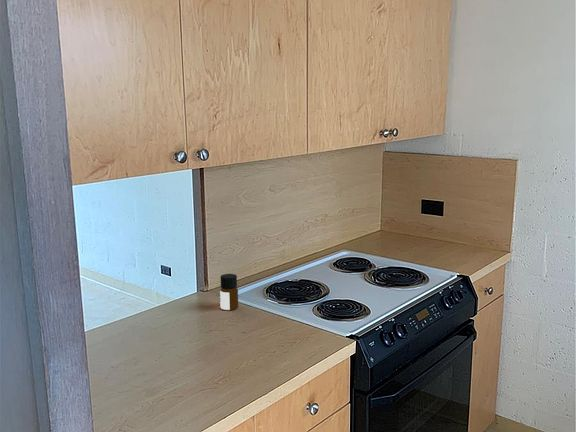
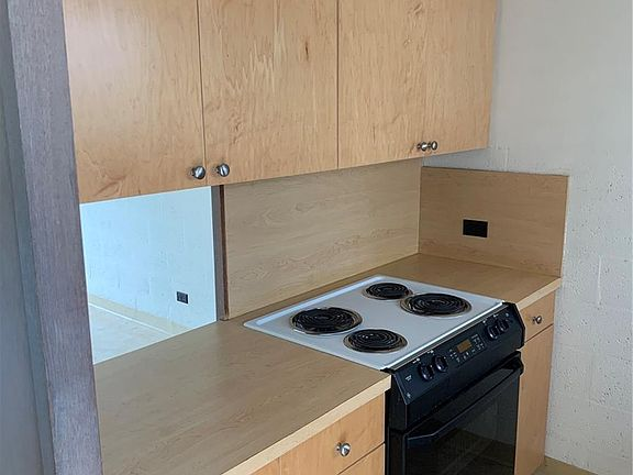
- bottle (229, 291)
